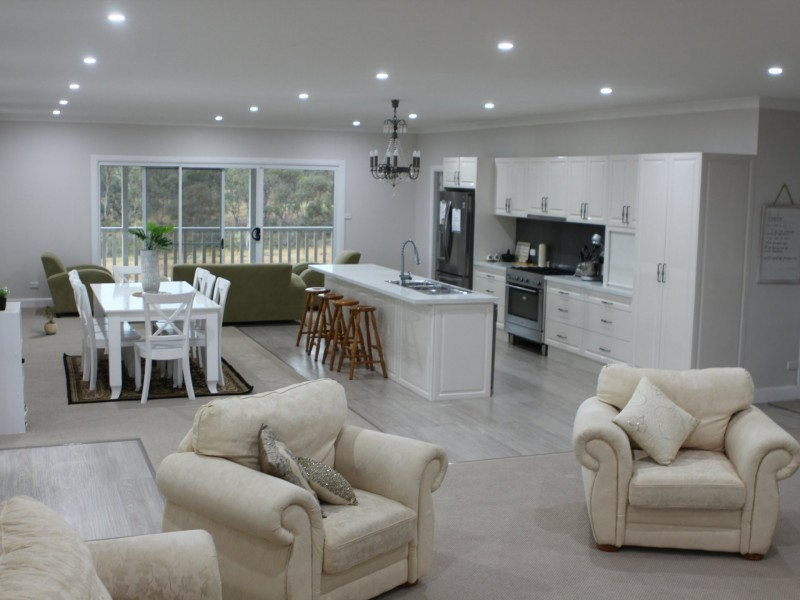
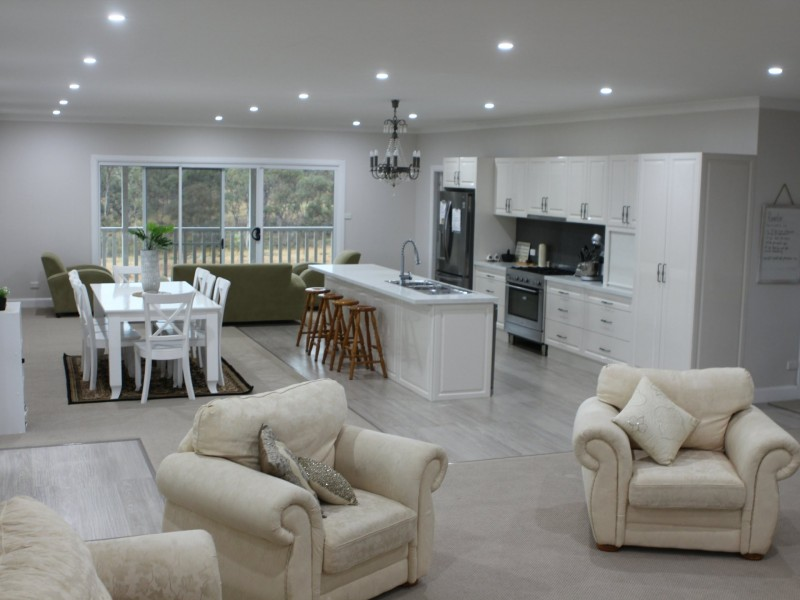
- potted plant (48, 318)
